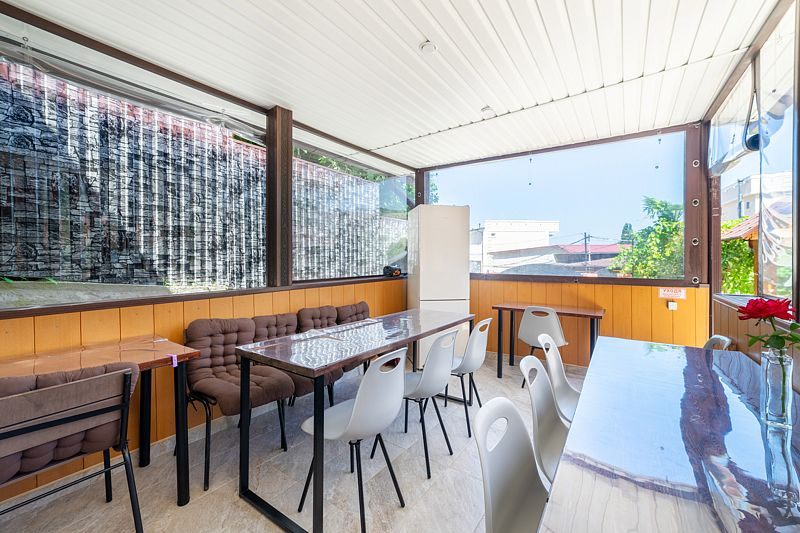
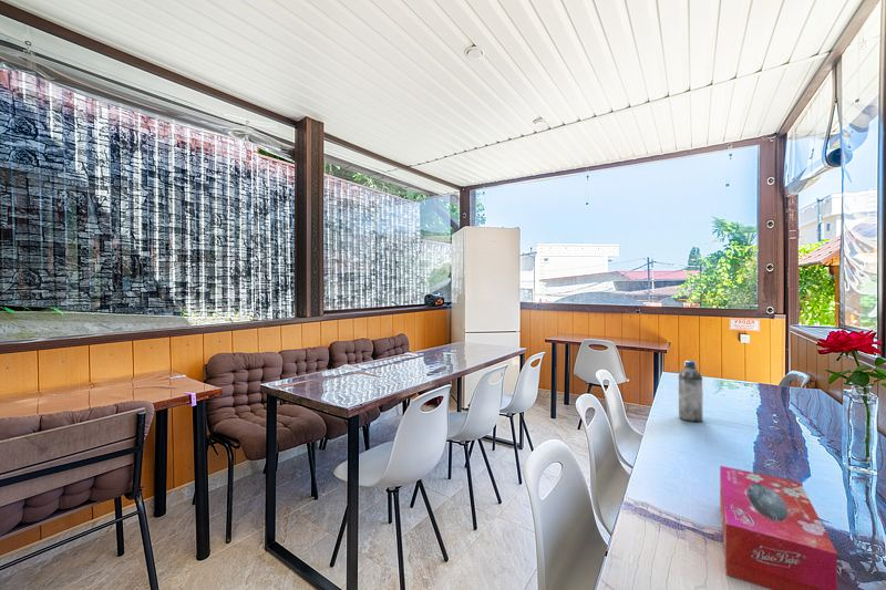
+ tissue box (766, 524)
+ water bottle (690, 390)
